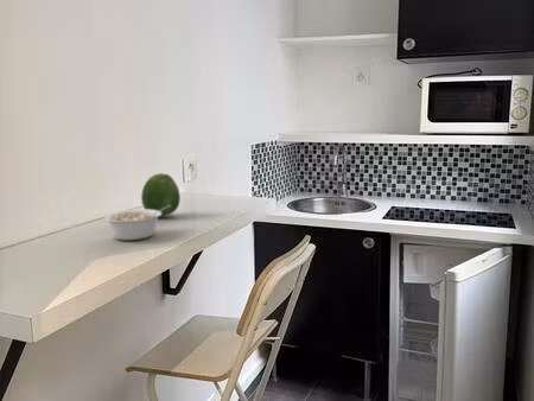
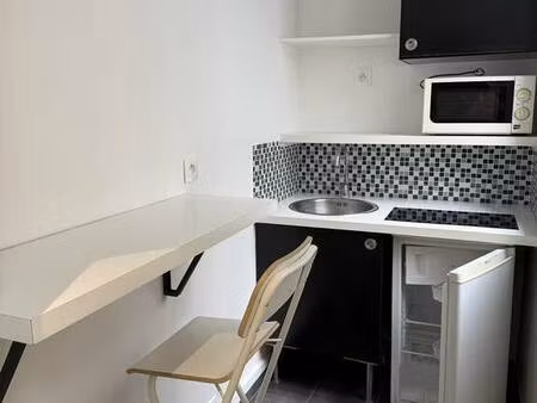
- fruit (160, 193)
- legume (134, 222)
